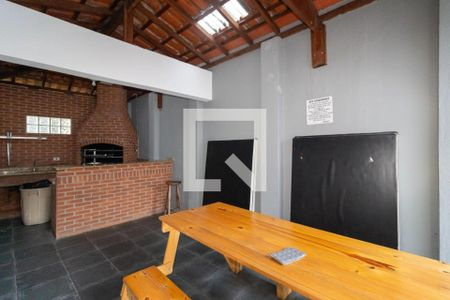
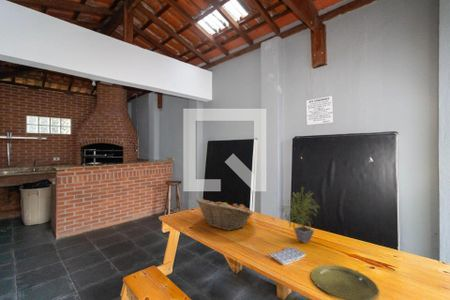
+ plate (342, 281)
+ potted plant (298, 213)
+ fruit basket (223, 210)
